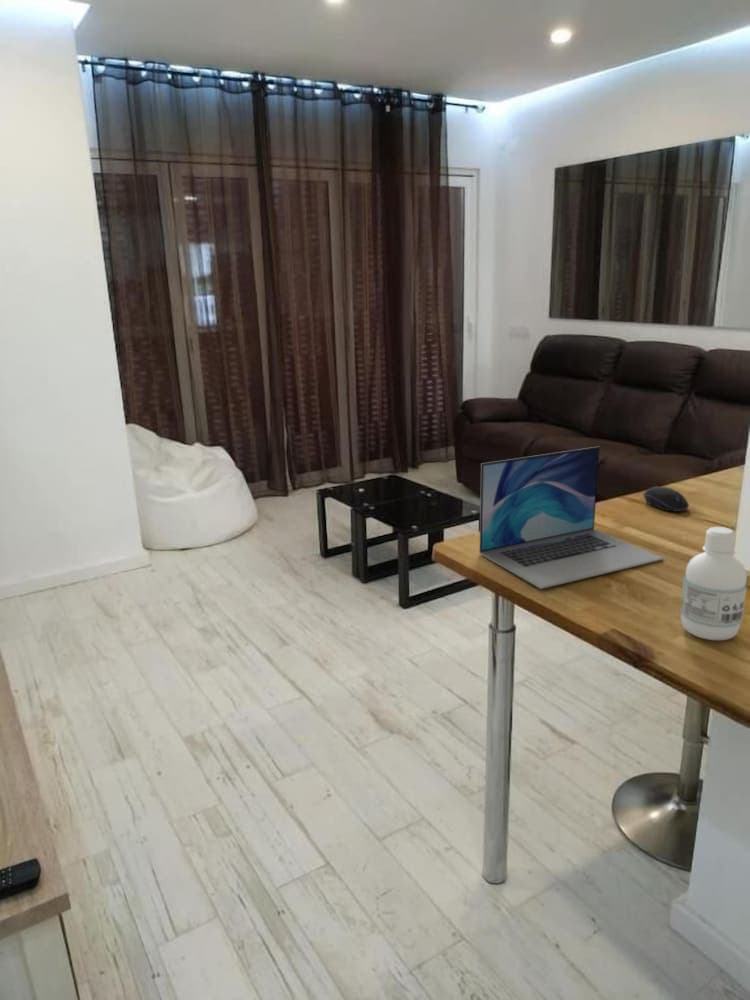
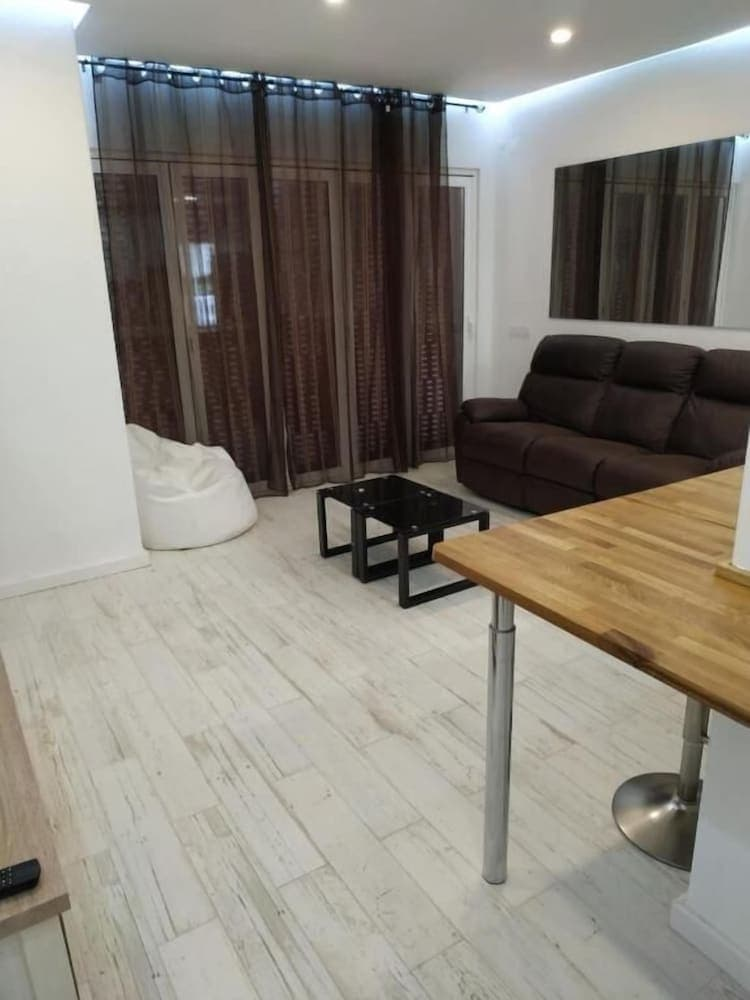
- laptop (572, 511)
- computer mouse (666, 497)
- bottle (714, 581)
